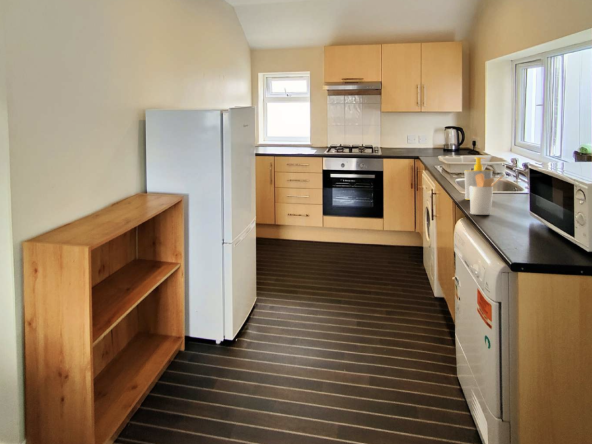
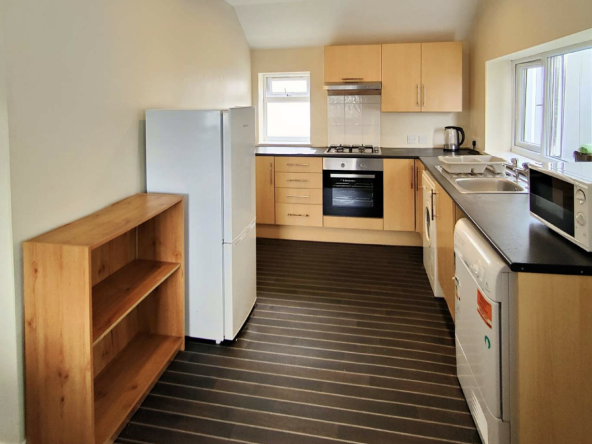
- utensil holder (487, 193)
- soap bottle (475, 178)
